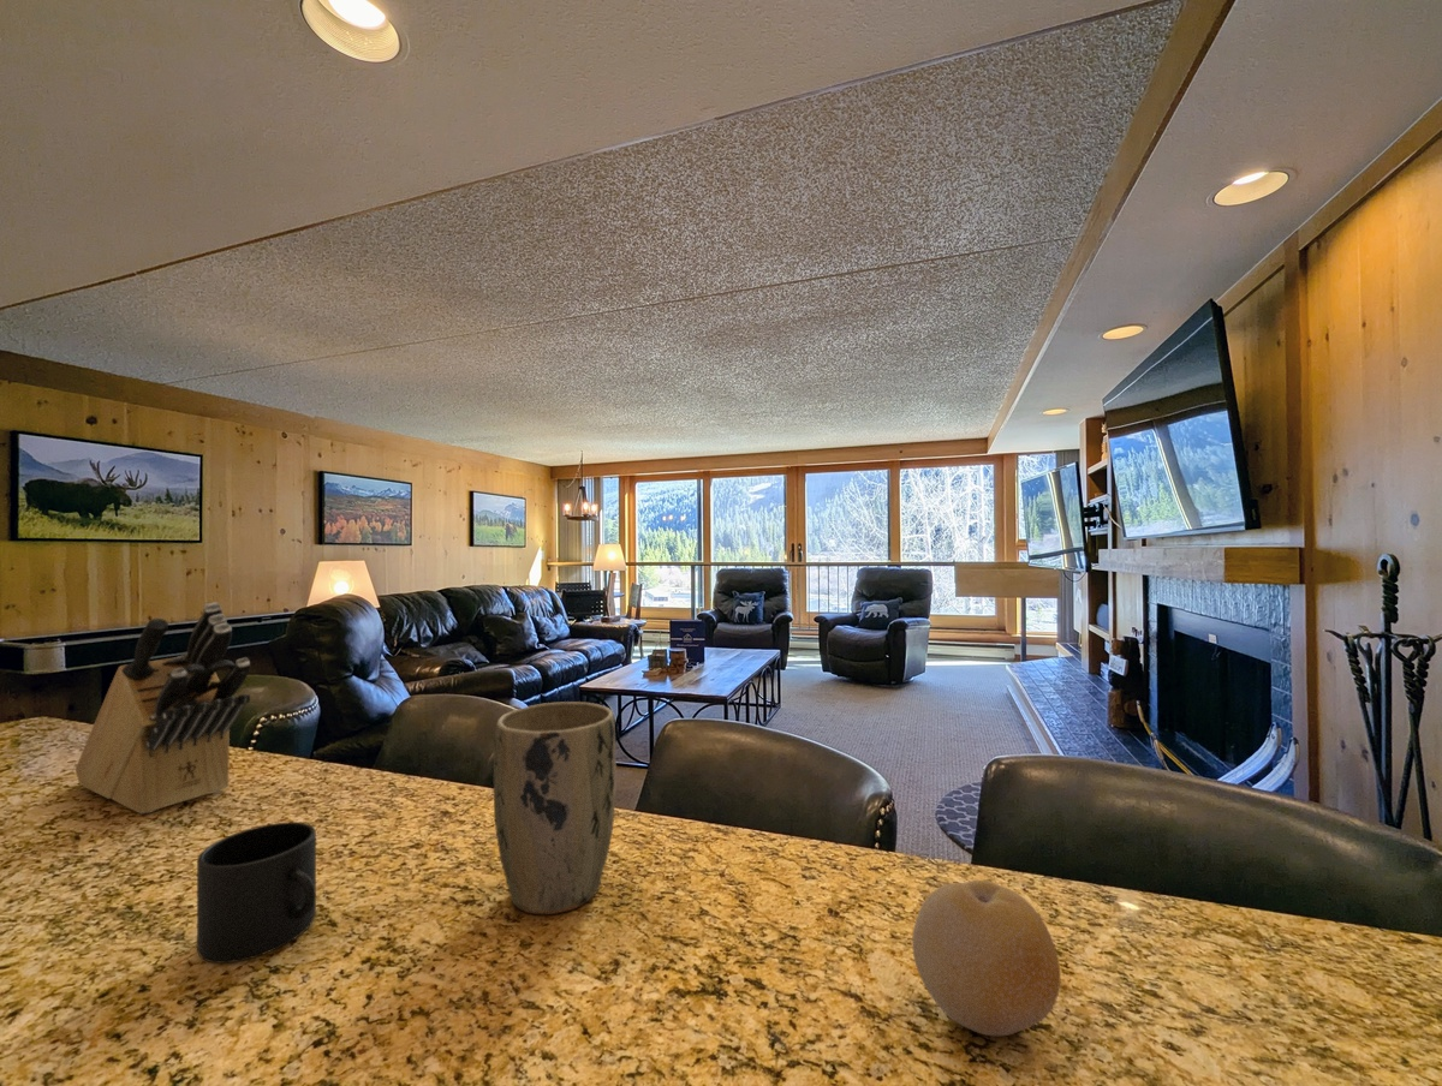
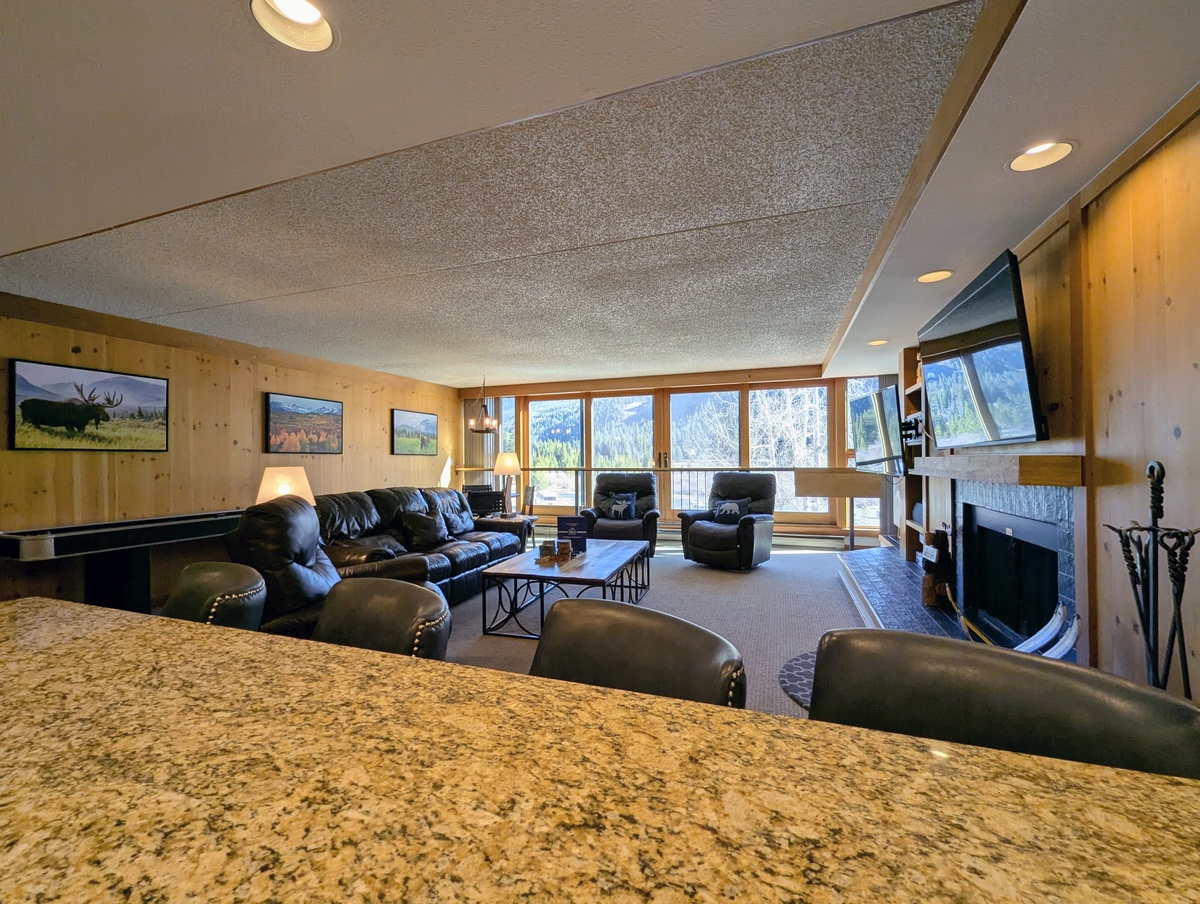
- plant pot (556, 802)
- fruit (982, 954)
- mug (268, 889)
- knife block (162, 697)
